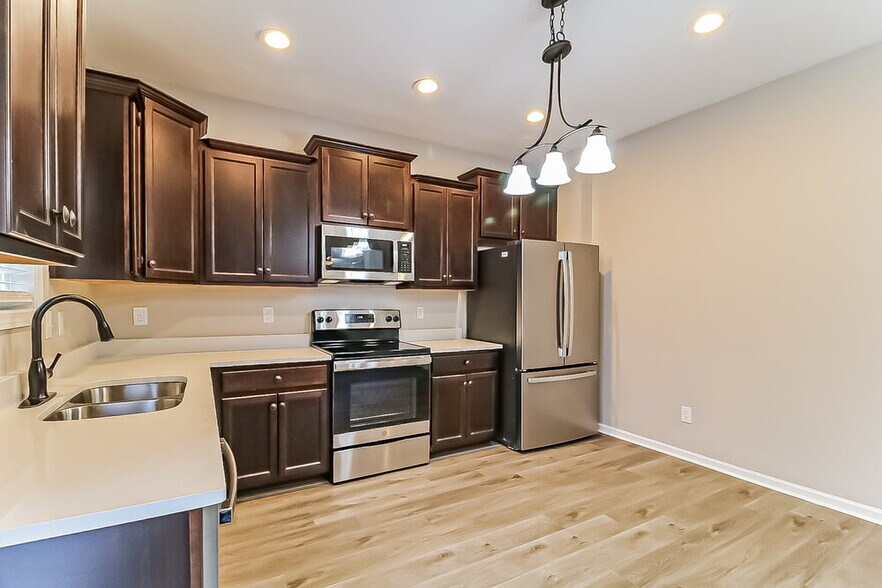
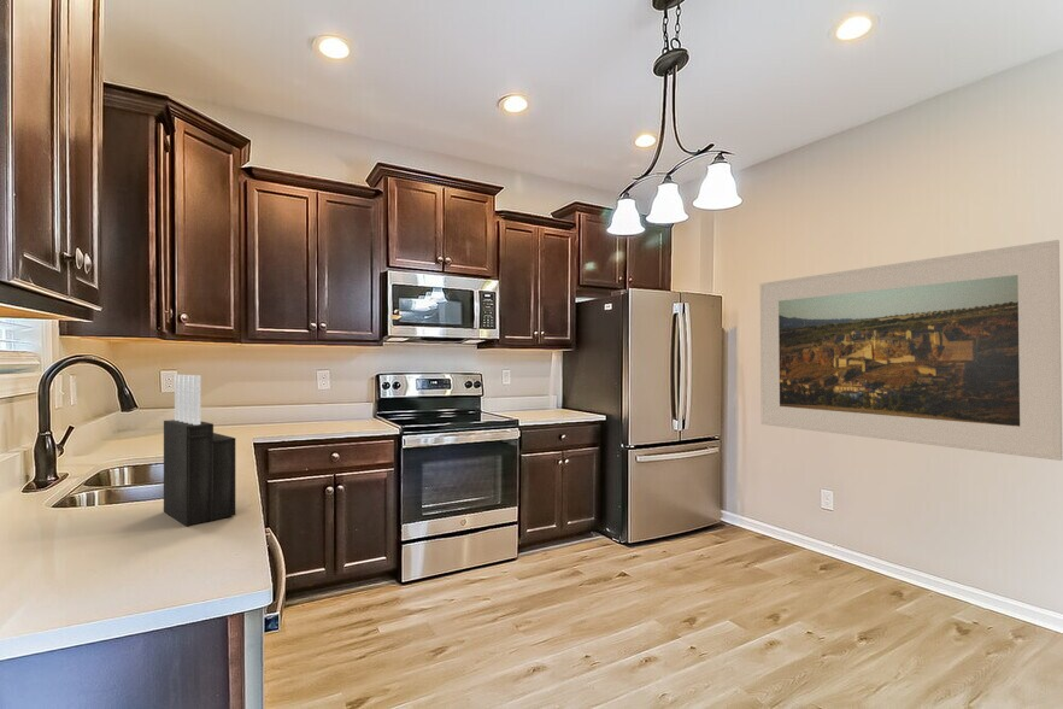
+ knife block (204, 443)
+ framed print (877, 352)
